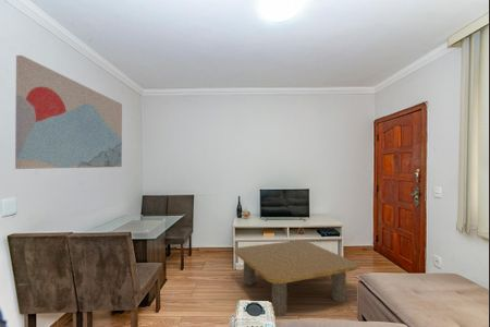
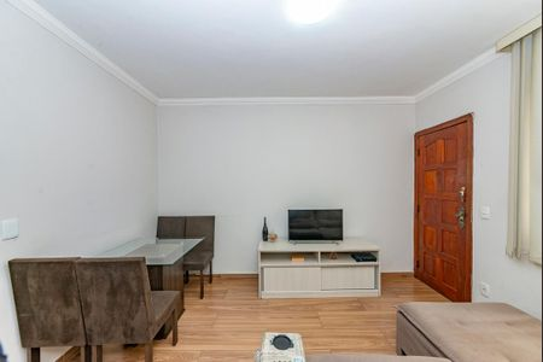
- wall art (84, 126)
- coffee table (291, 272)
